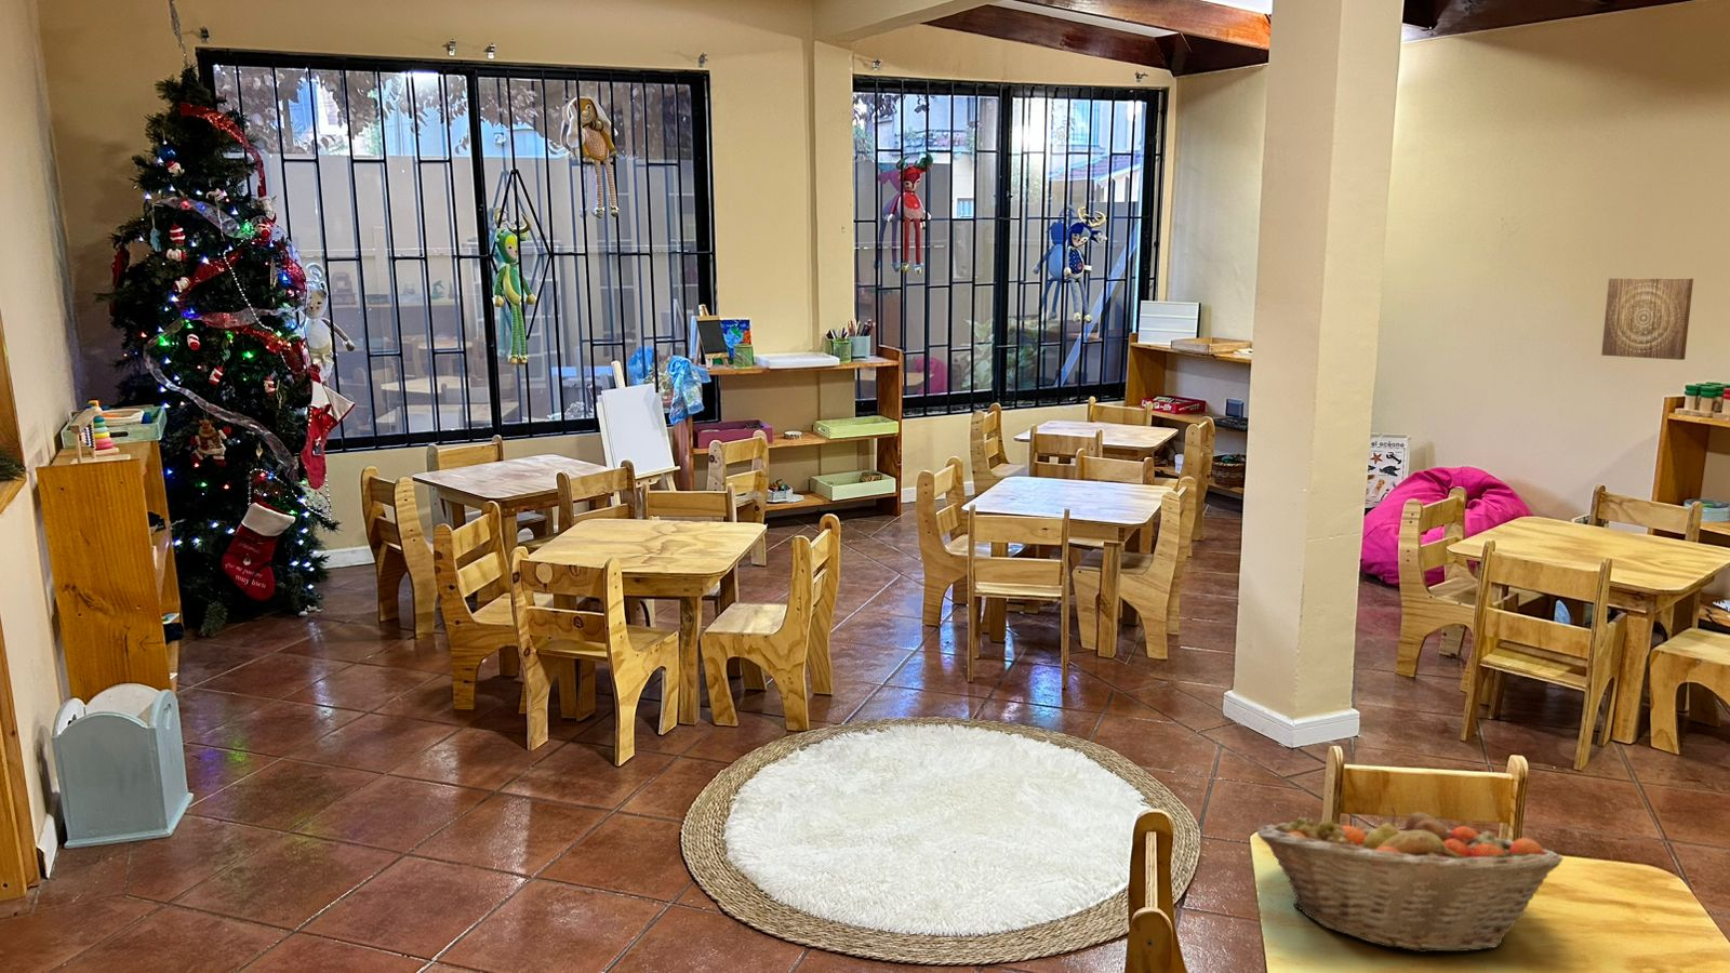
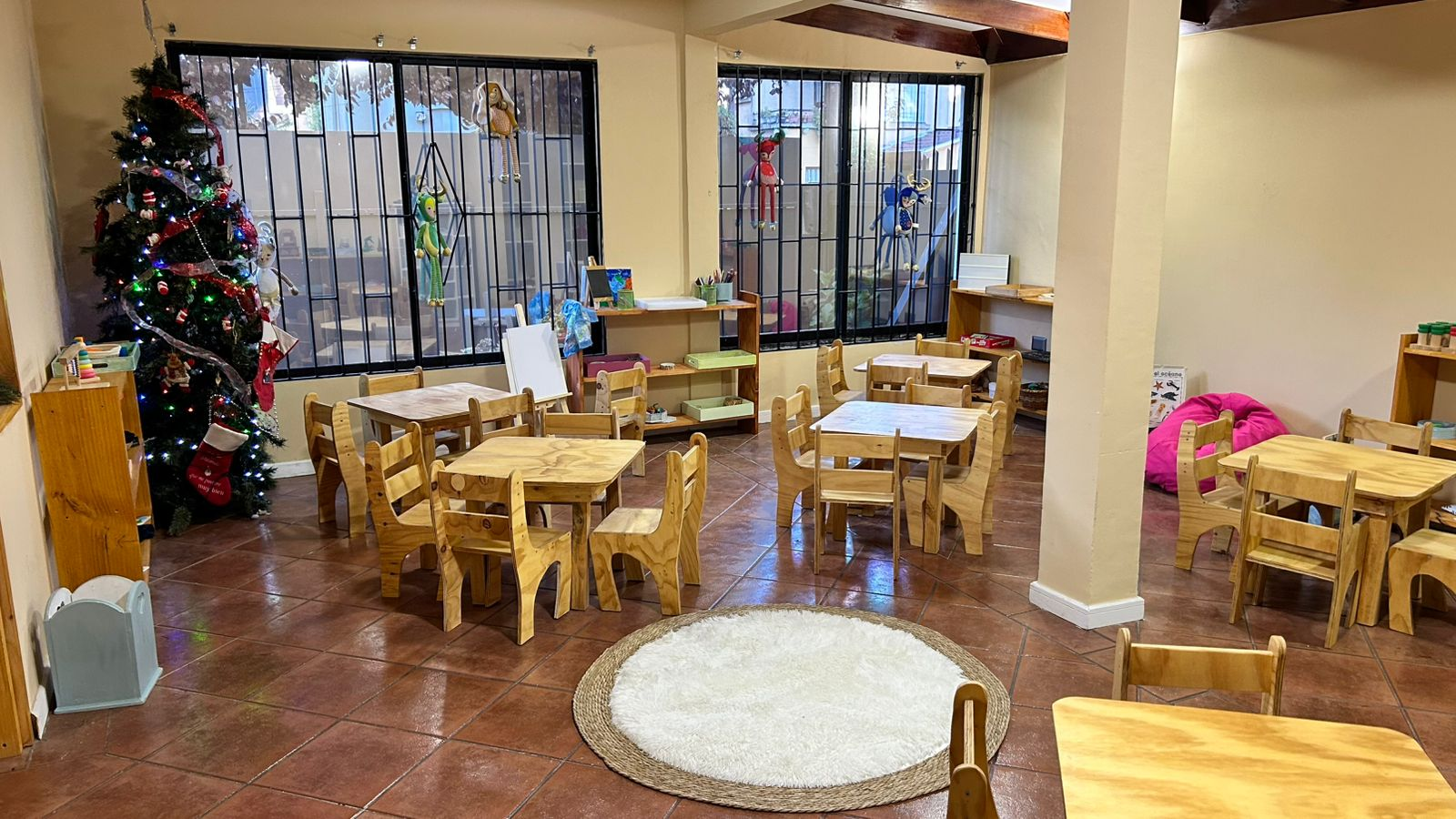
- wall art (1646, 318)
- fruit basket (1402, 864)
